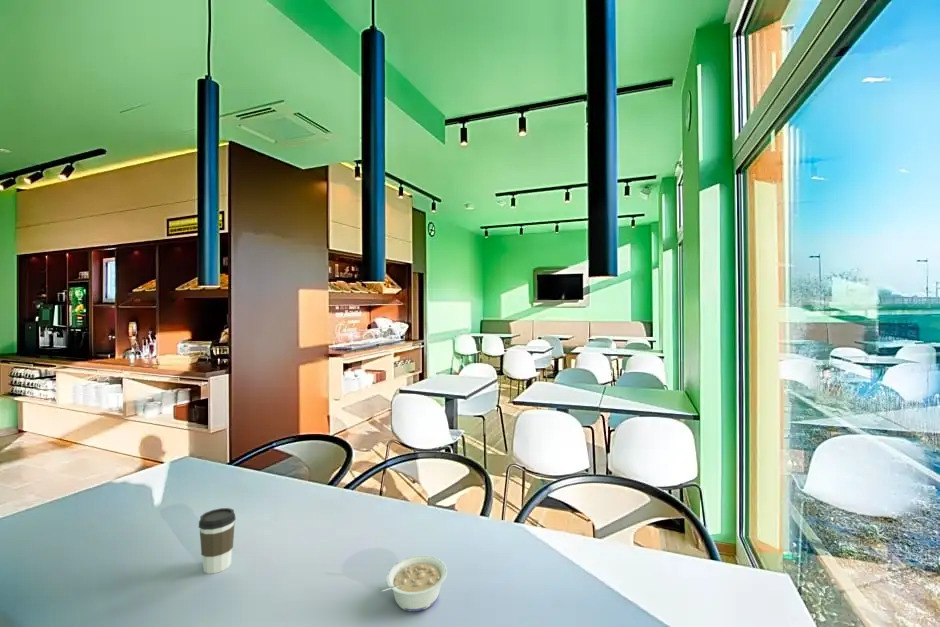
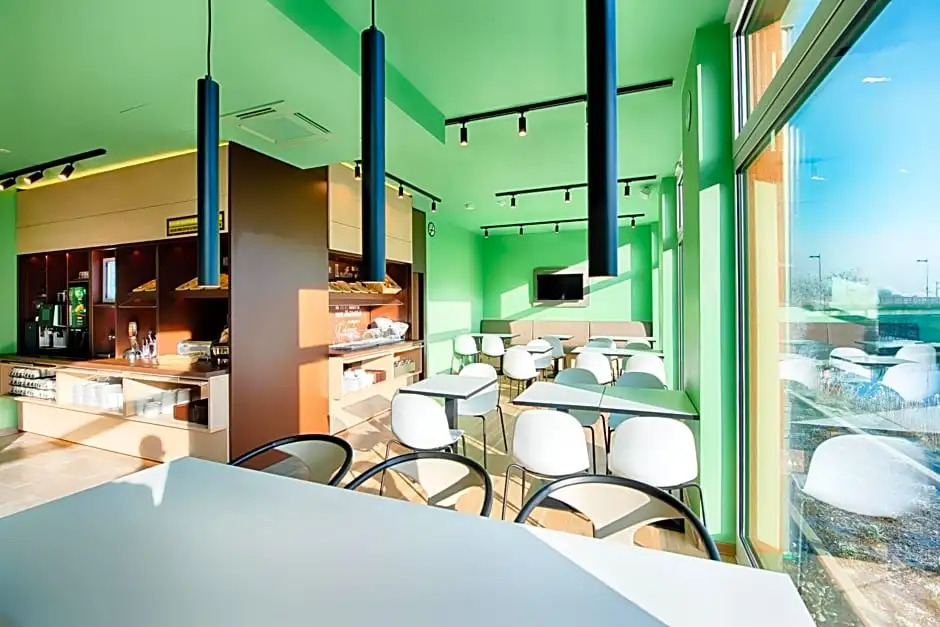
- coffee cup (217, 540)
- legume (416, 584)
